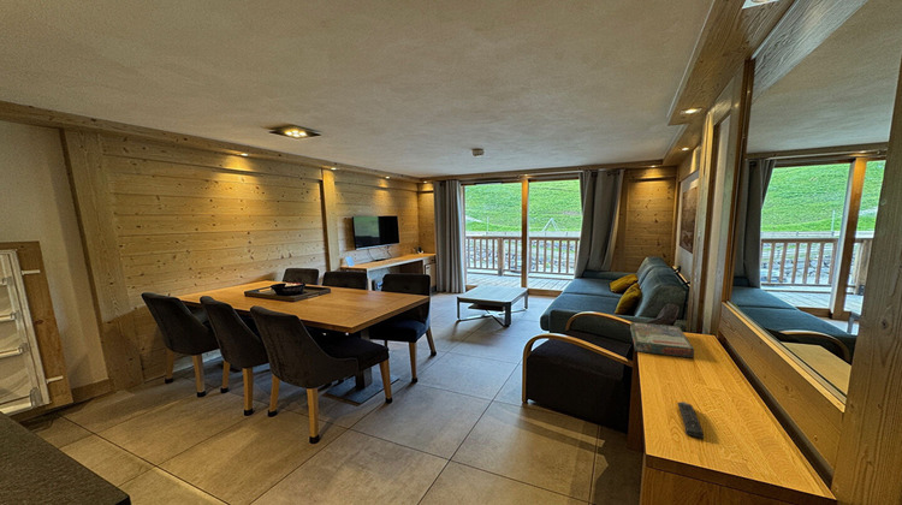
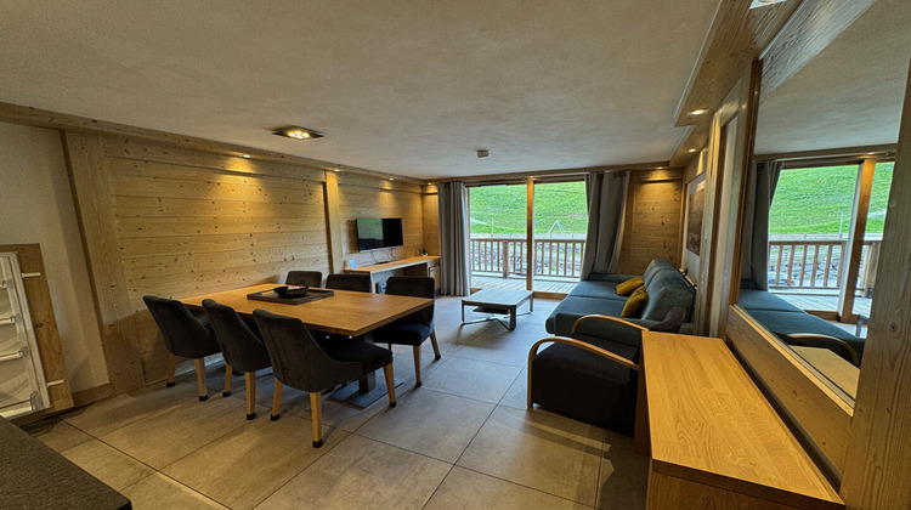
- board game (658, 338)
- remote control (688, 416)
